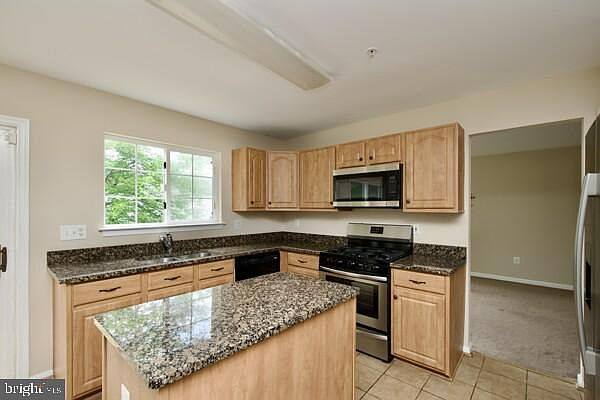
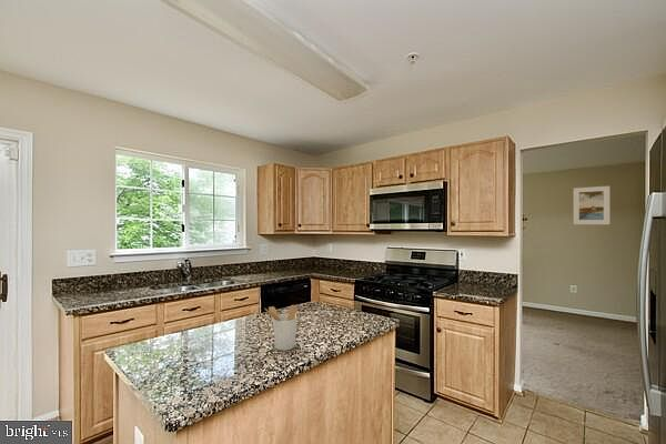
+ utensil holder (280, 325)
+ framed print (591, 205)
